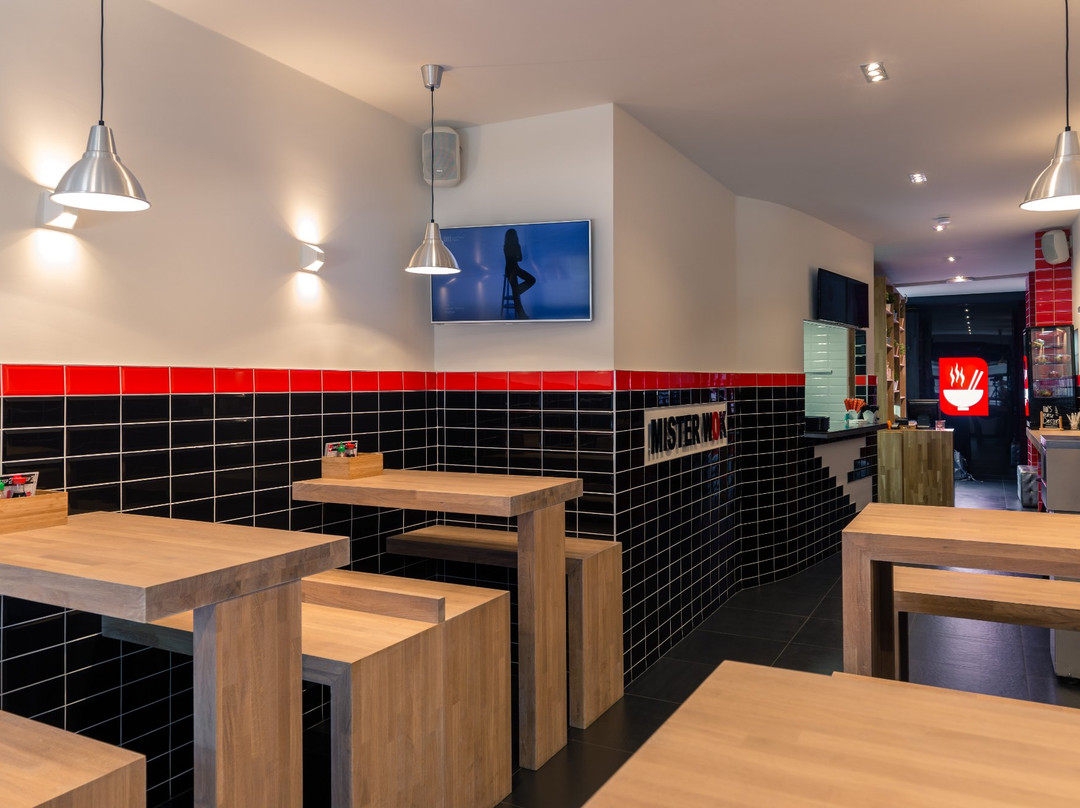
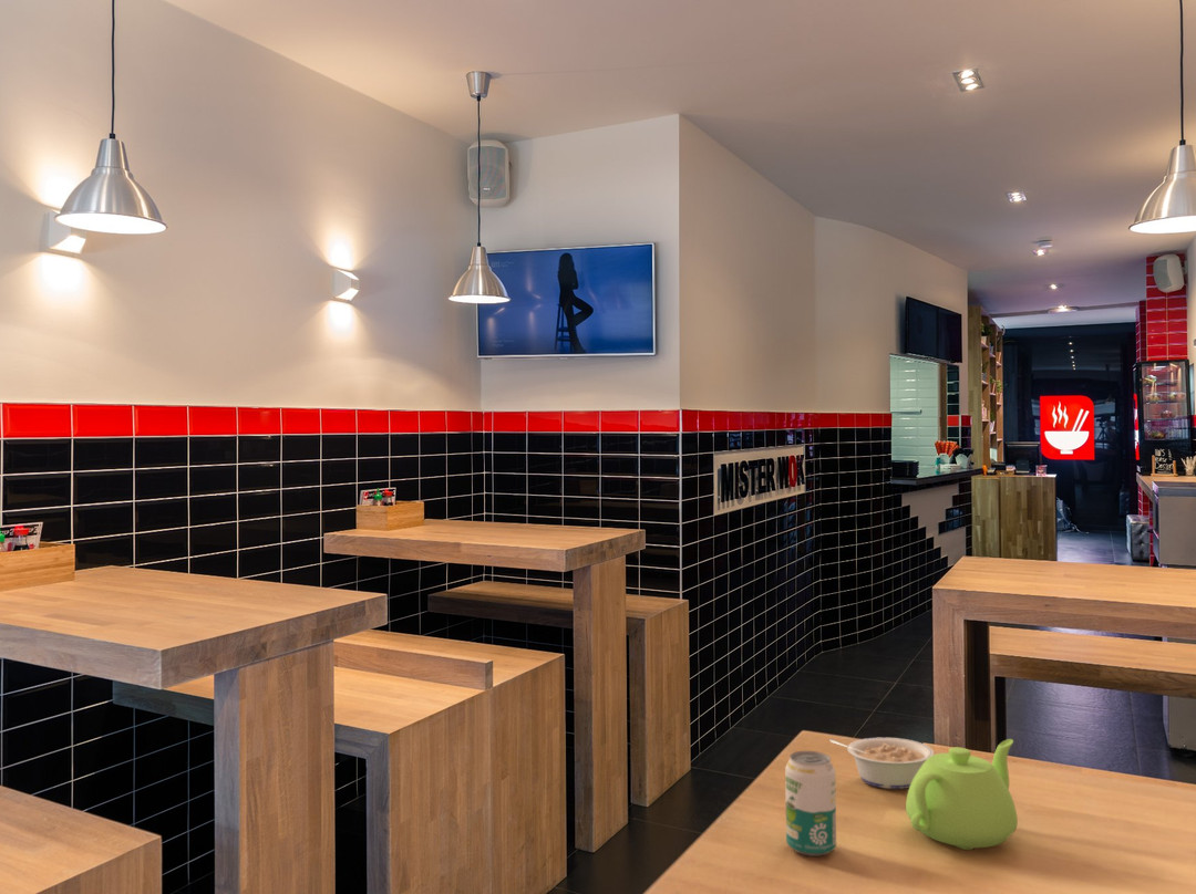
+ beverage can (811, 802)
+ teapot (965, 790)
+ legume (887, 761)
